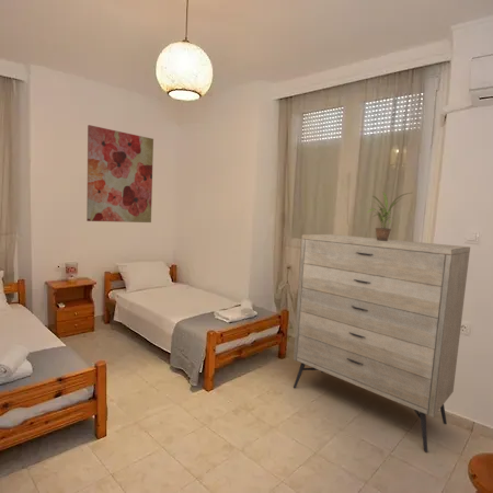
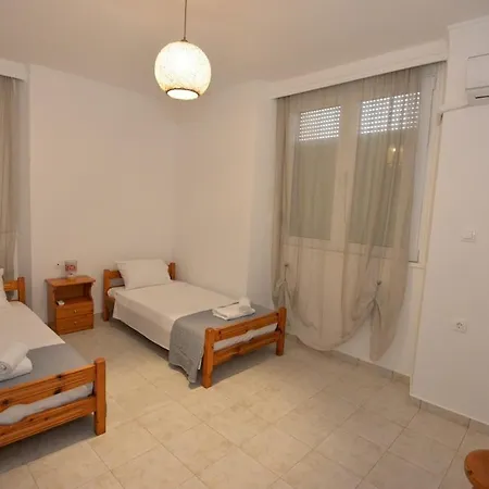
- dresser (371, 323)
- wall art (122, 177)
- potted plant (387, 215)
